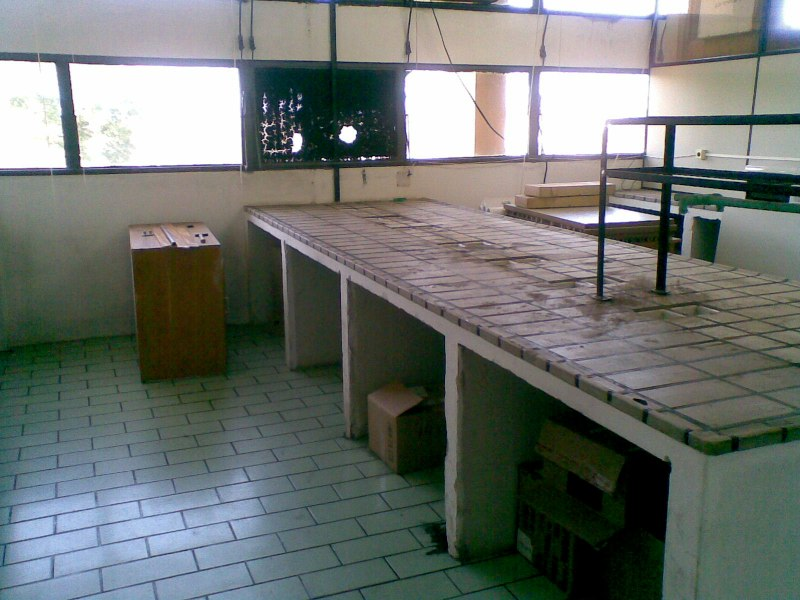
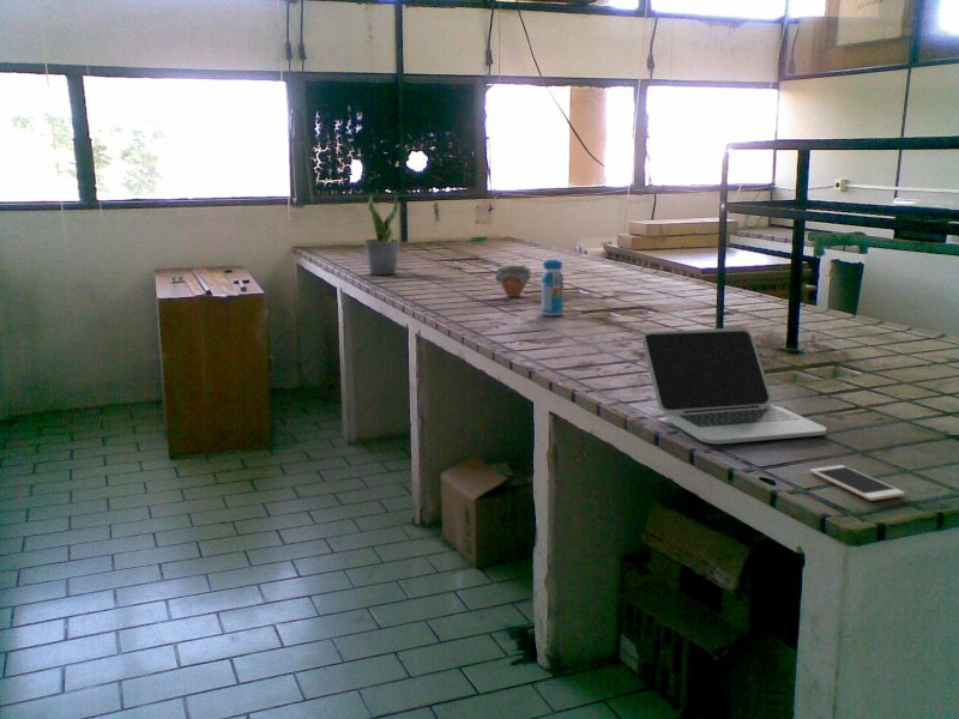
+ jar (513, 279)
+ laptop (730, 380)
+ cell phone (855, 482)
+ beverage bottle (551, 286)
+ potted plant (381, 232)
